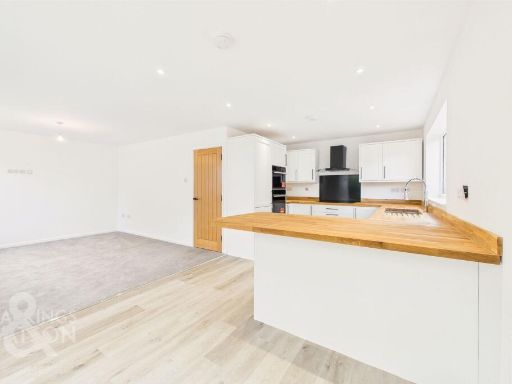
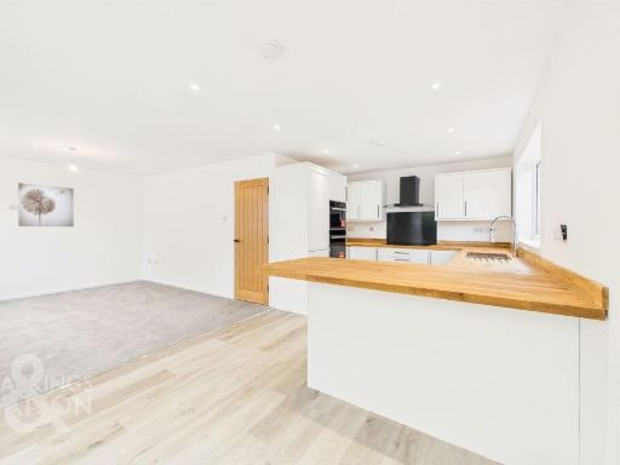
+ wall art (47, 206)
